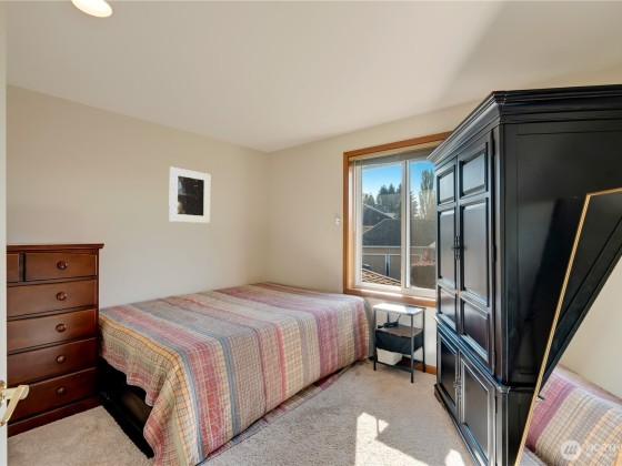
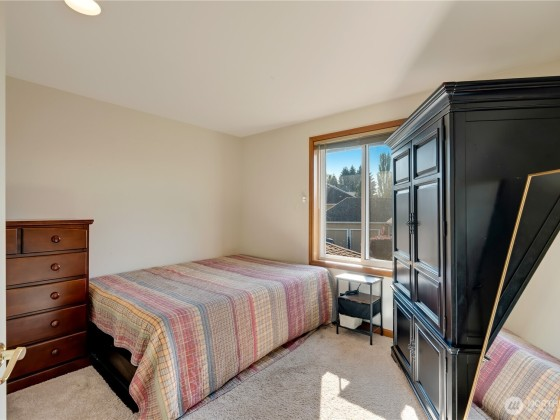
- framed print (190, 196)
